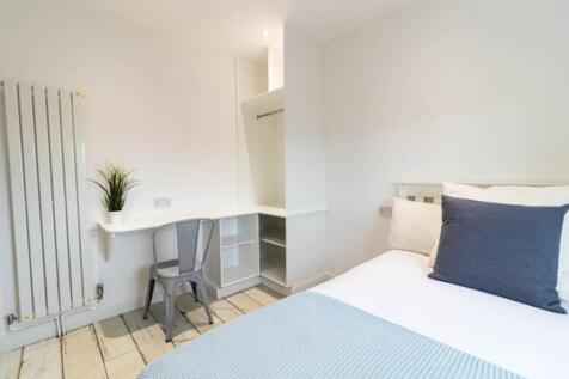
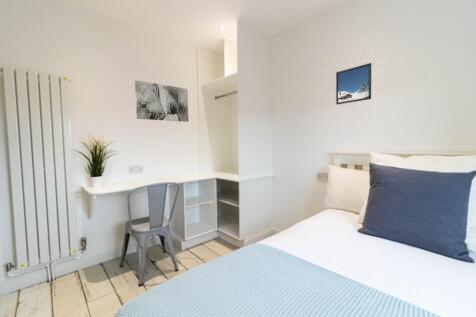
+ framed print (352, 85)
+ wall art (163, 102)
